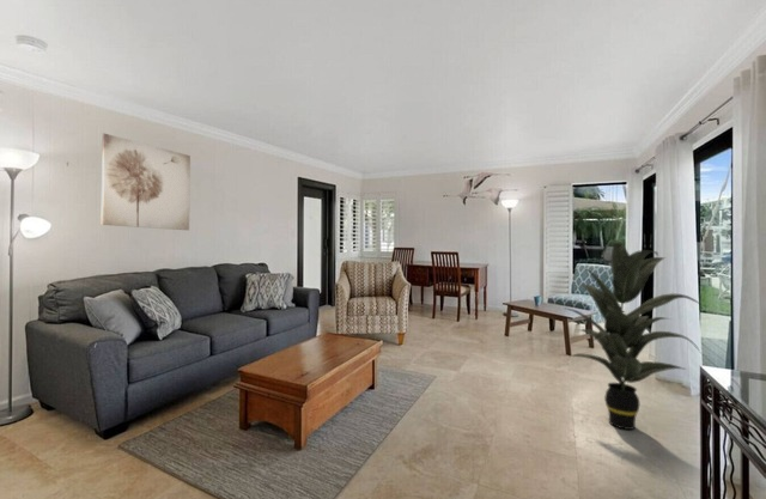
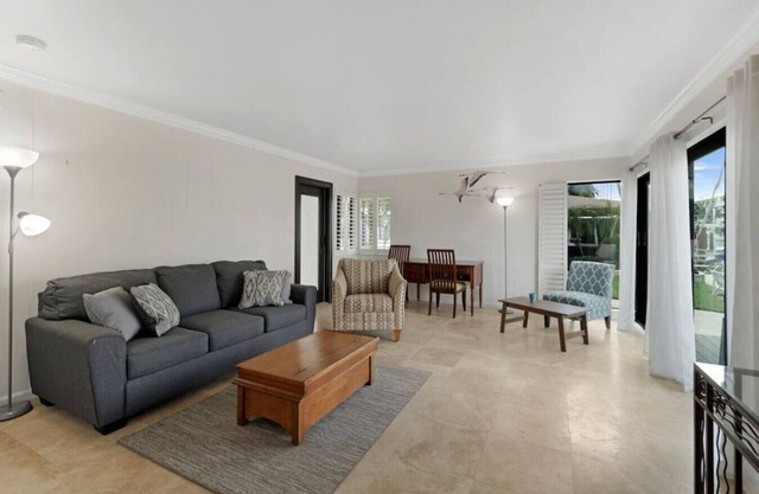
- wall art (150, 187)
- indoor plant (625, 331)
